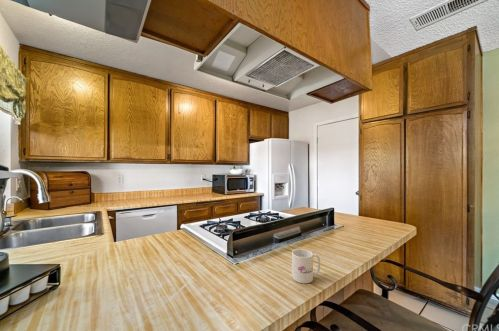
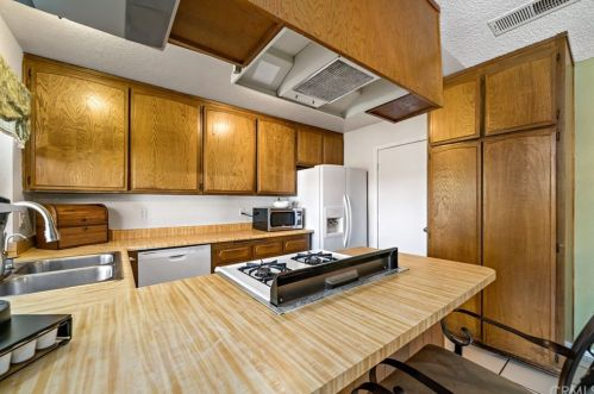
- mug (306, 265)
